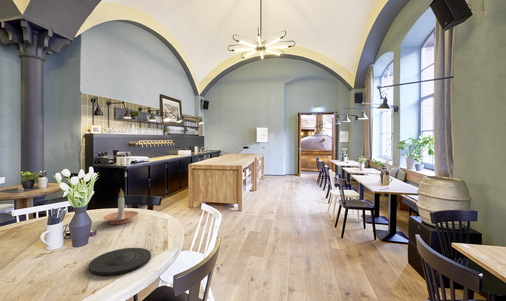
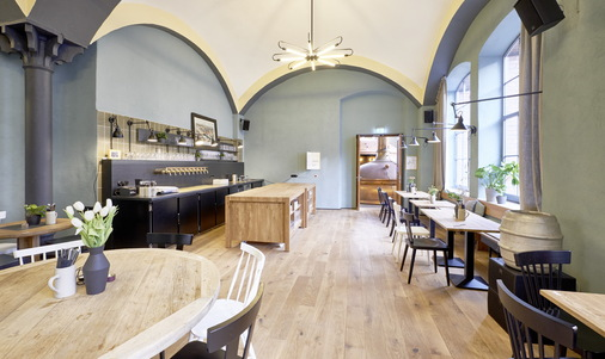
- plate (121, 258)
- candle holder (121, 204)
